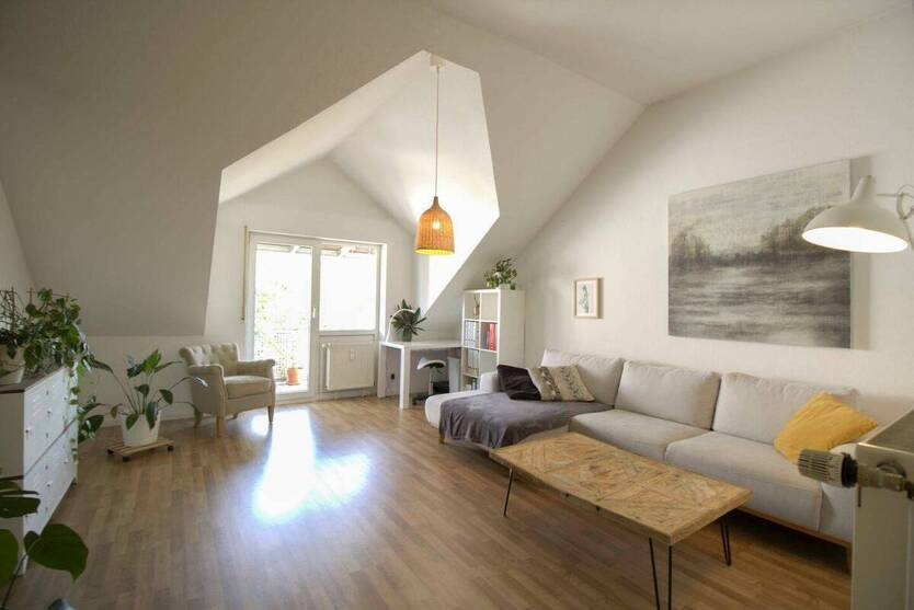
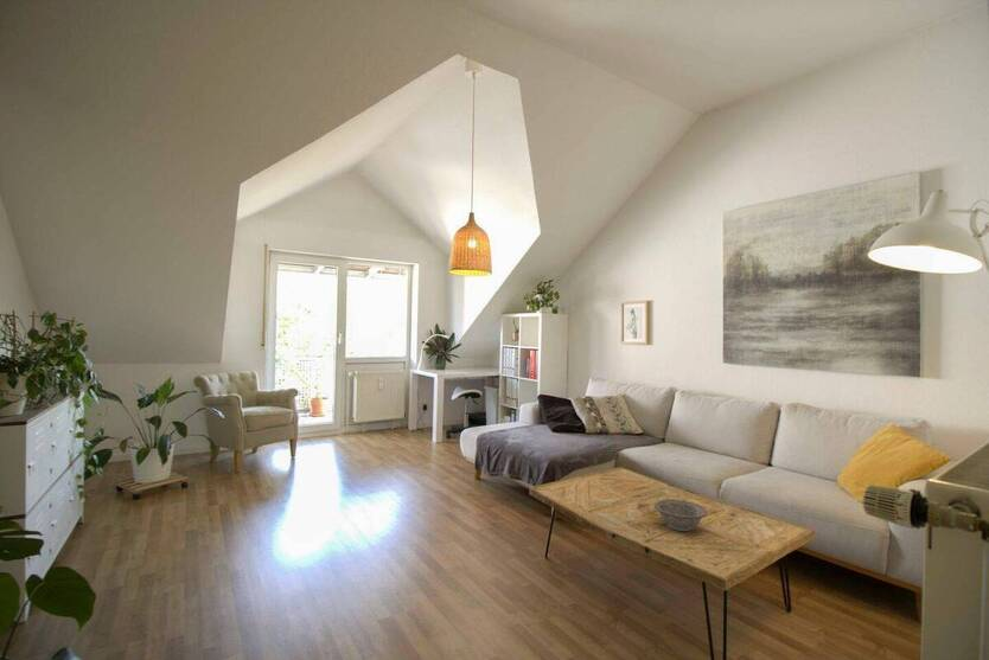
+ decorative bowl (679, 517)
